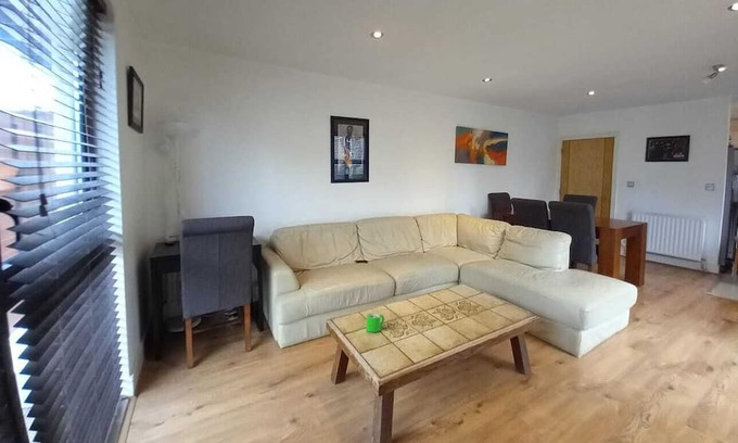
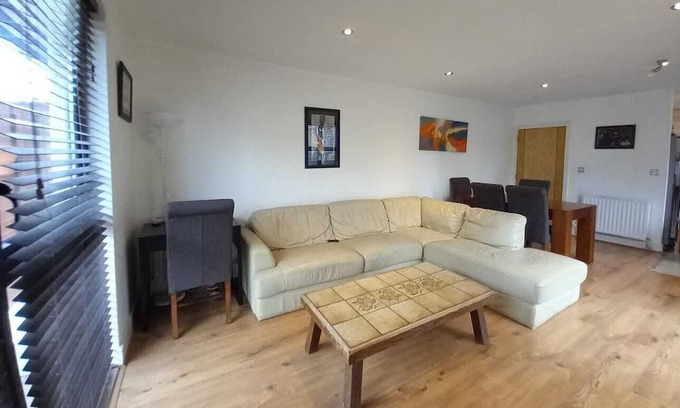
- mug (376, 321)
